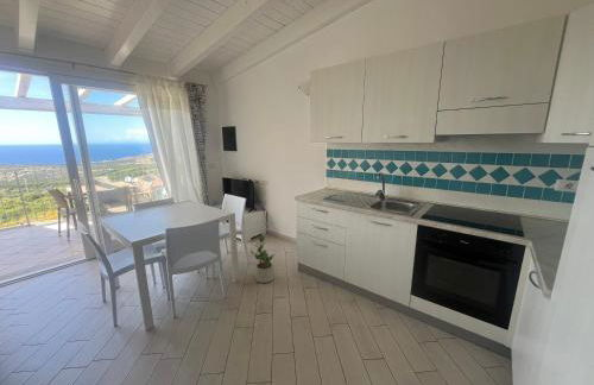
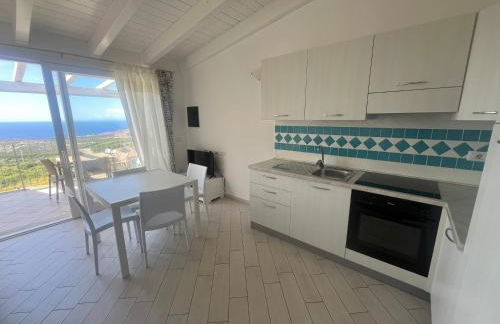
- potted plant (264, 258)
